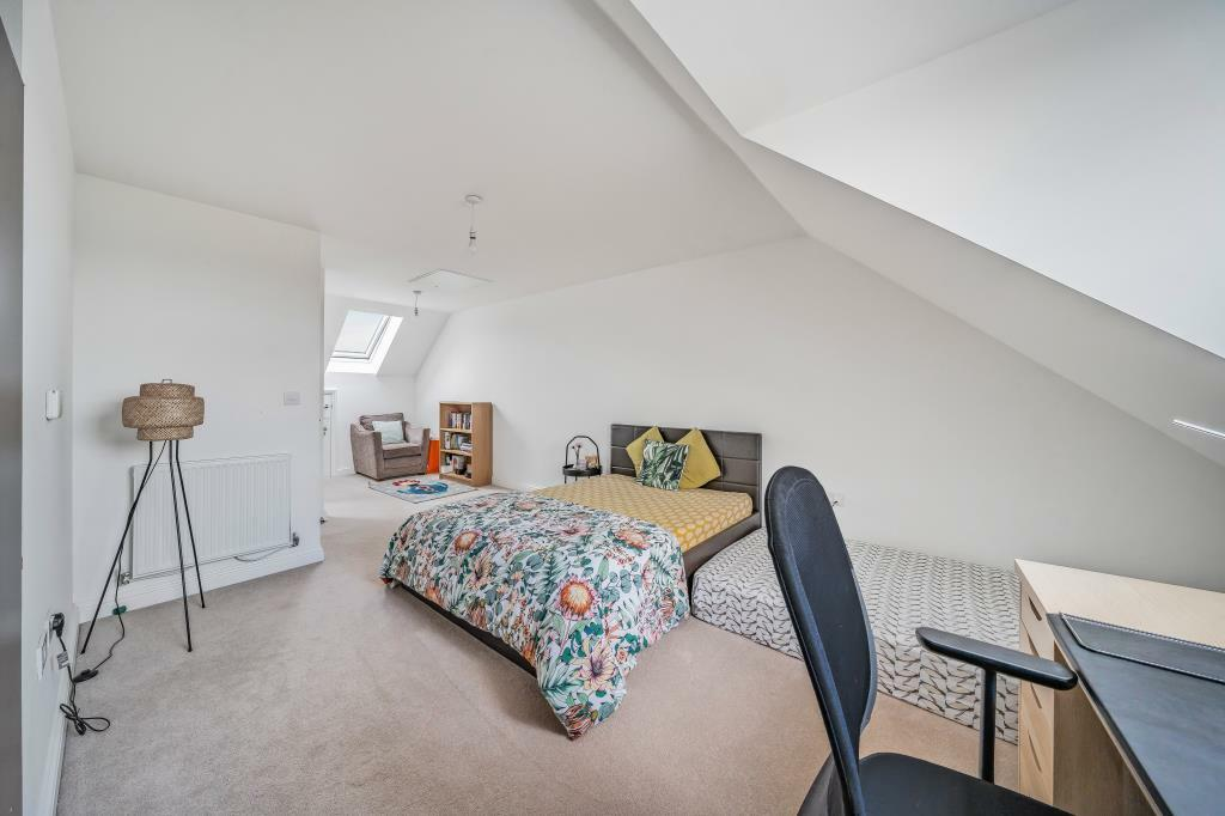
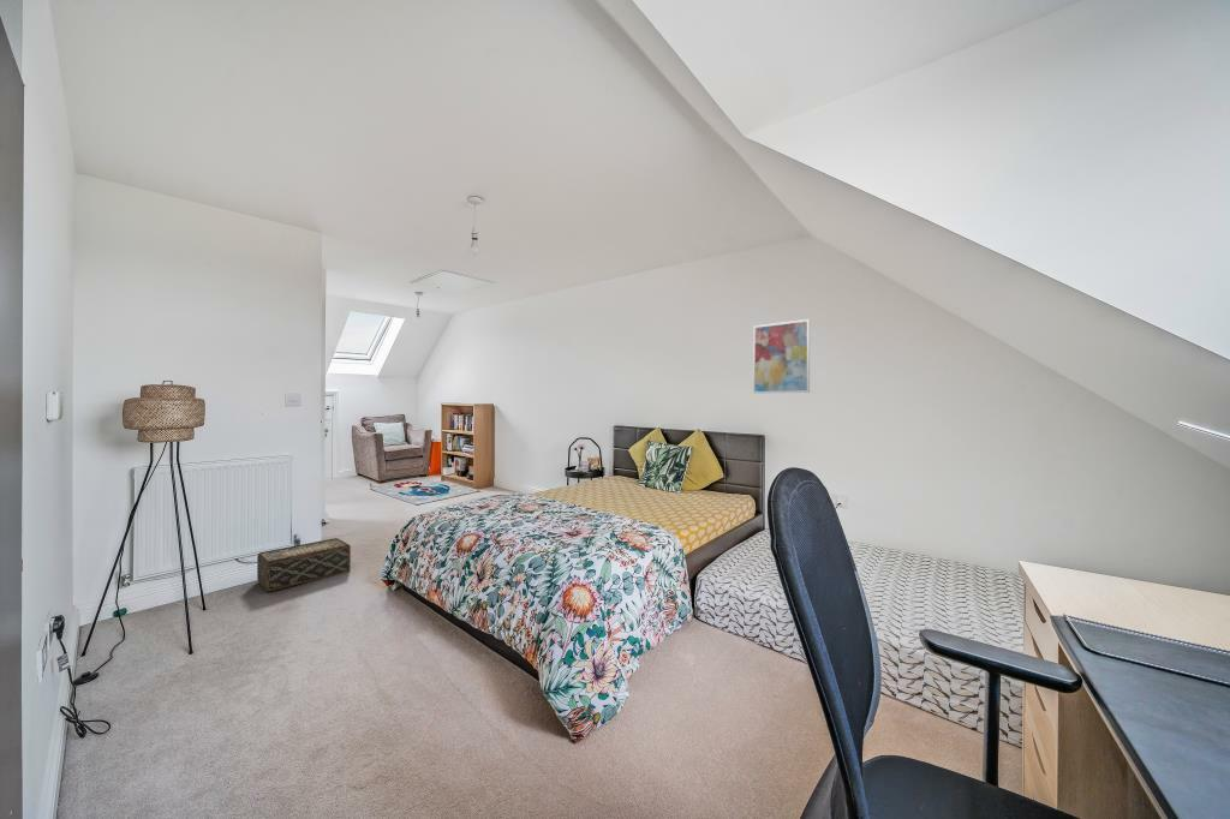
+ woven basket (305, 562)
+ wall art (780, 358)
